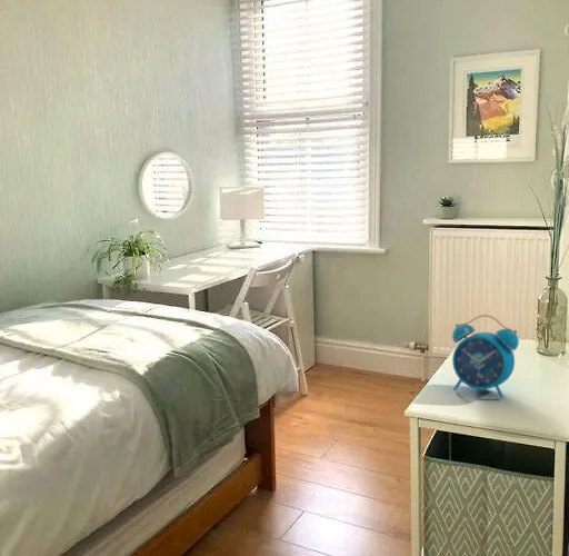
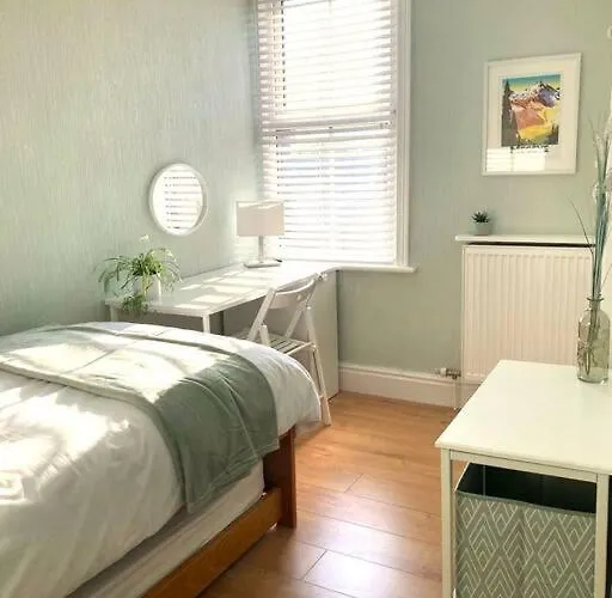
- alarm clock (482, 354)
